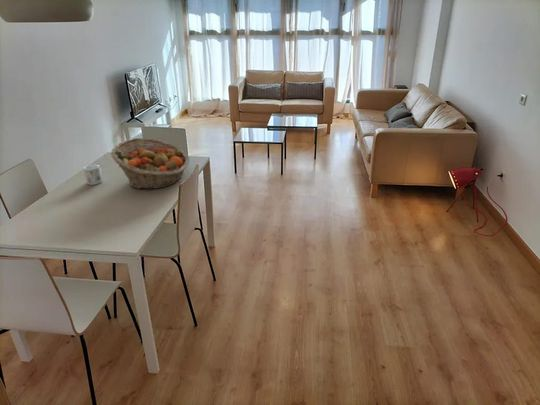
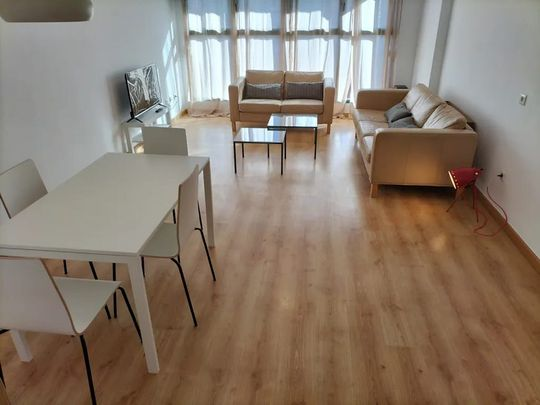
- mug (94, 173)
- fruit basket (152, 161)
